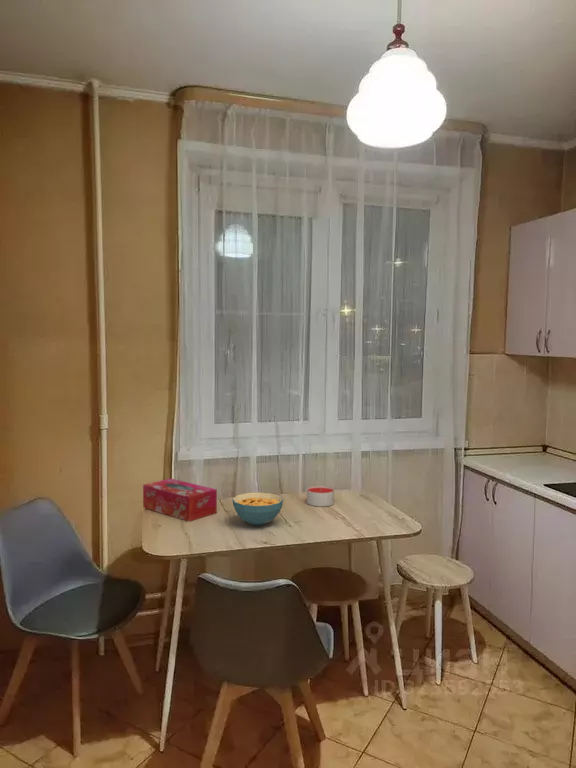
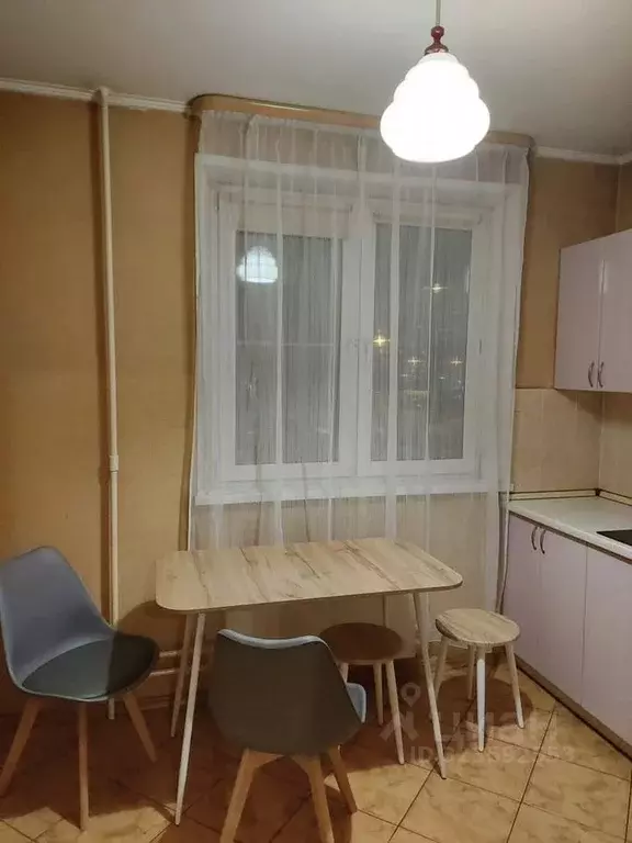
- tissue box (179, 498)
- cereal bowl (257, 511)
- candle (320, 495)
